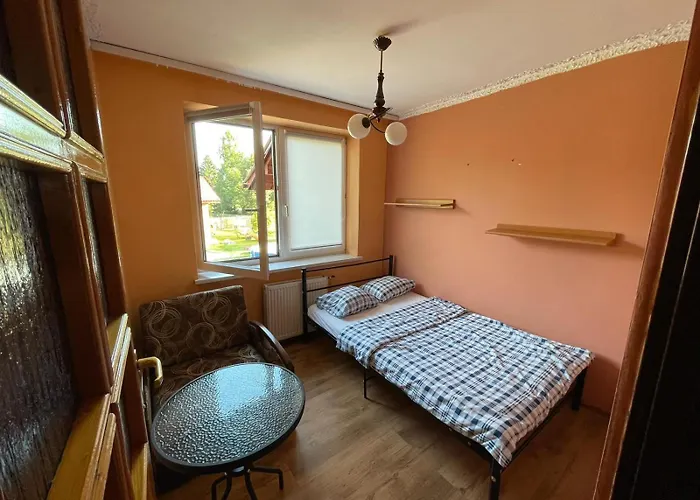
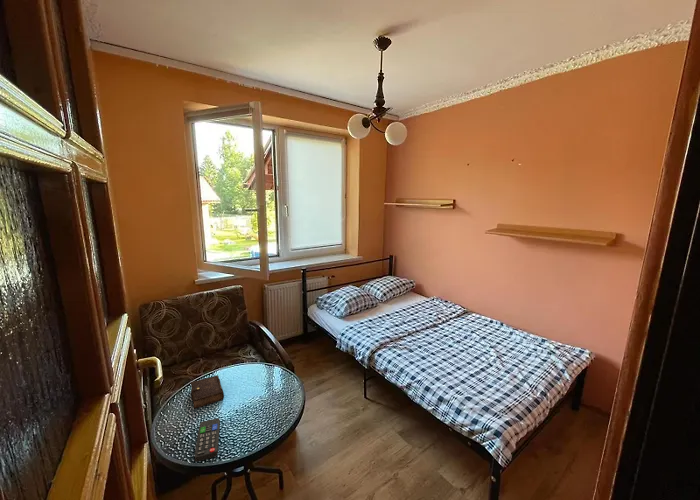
+ book (206, 387)
+ remote control (208, 437)
